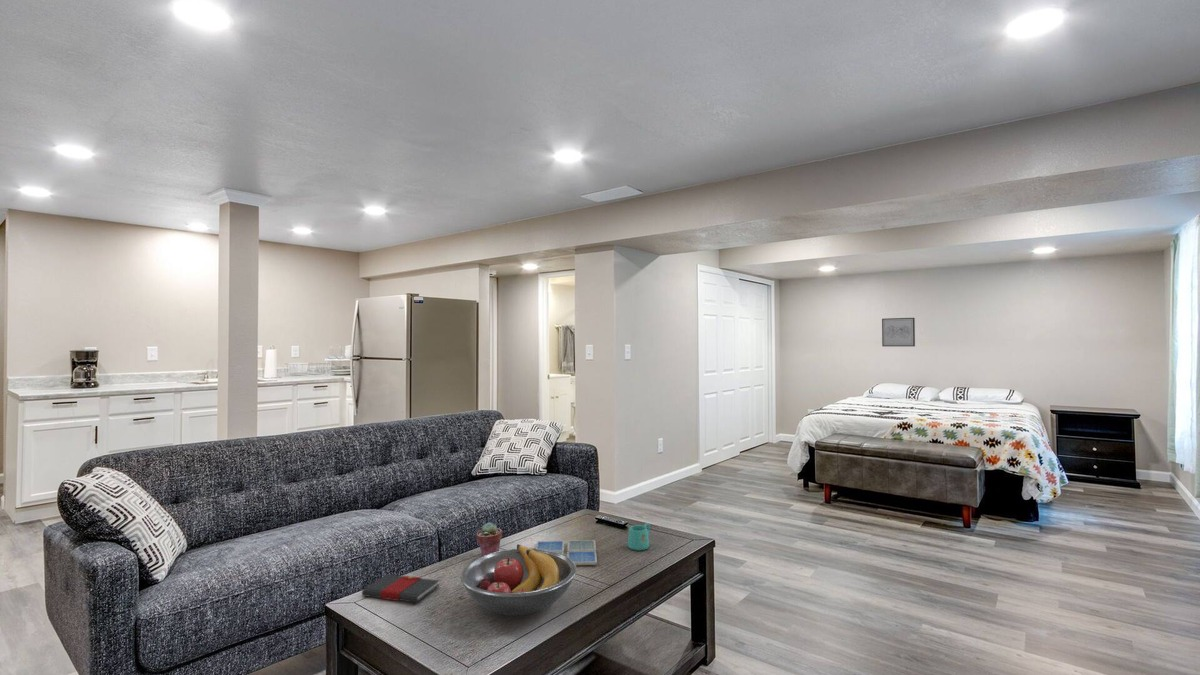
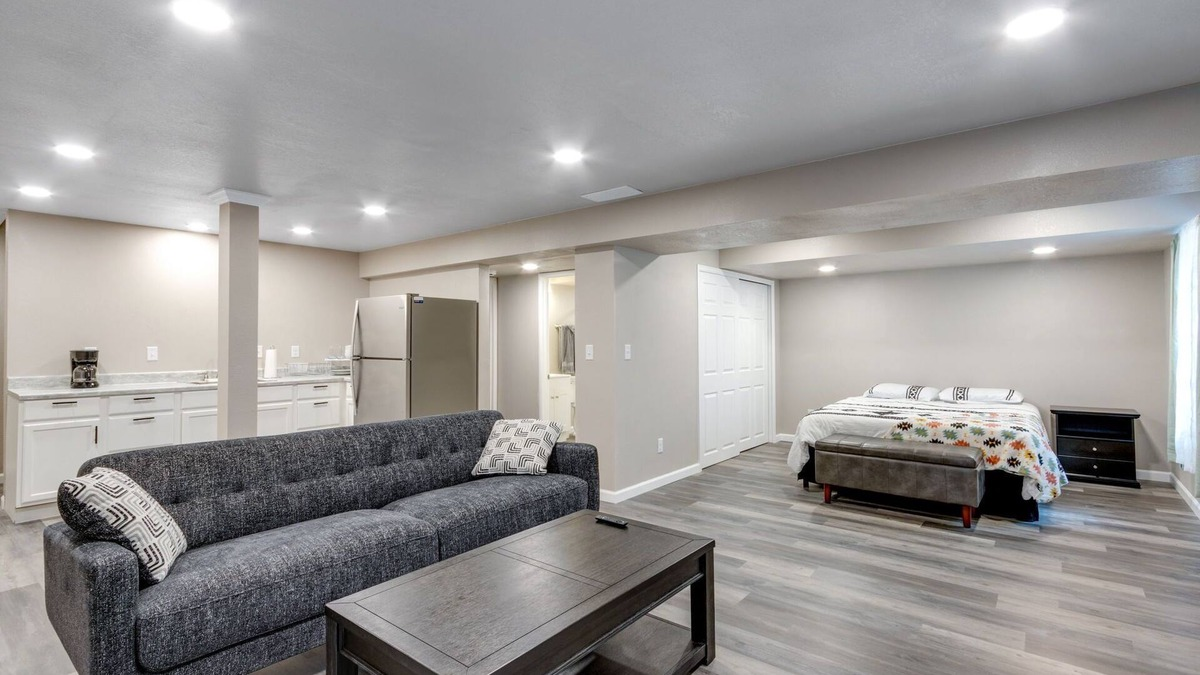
- wall art (898, 332)
- potted succulent (489, 538)
- mug (641, 535)
- fruit bowl (519, 581)
- book (401, 586)
- drink coaster (563, 552)
